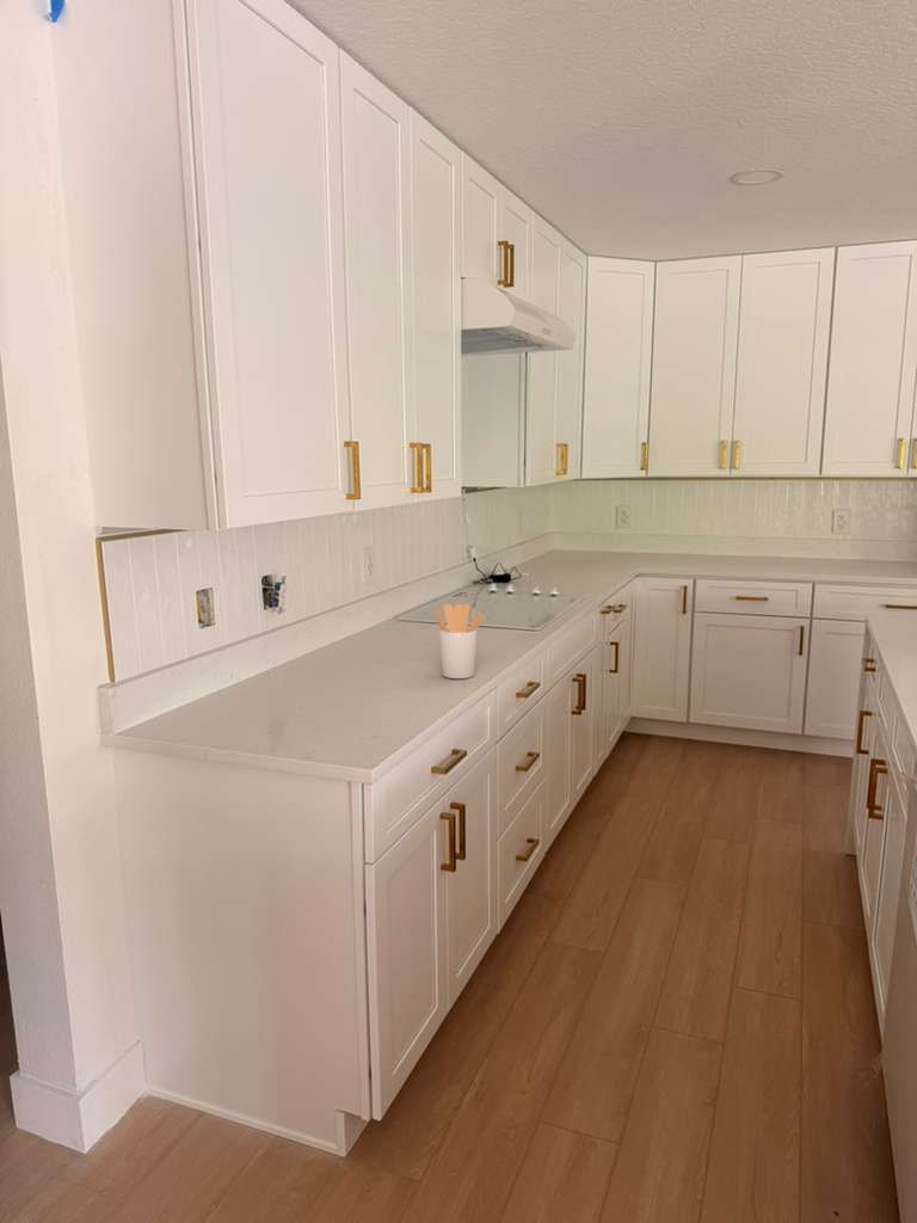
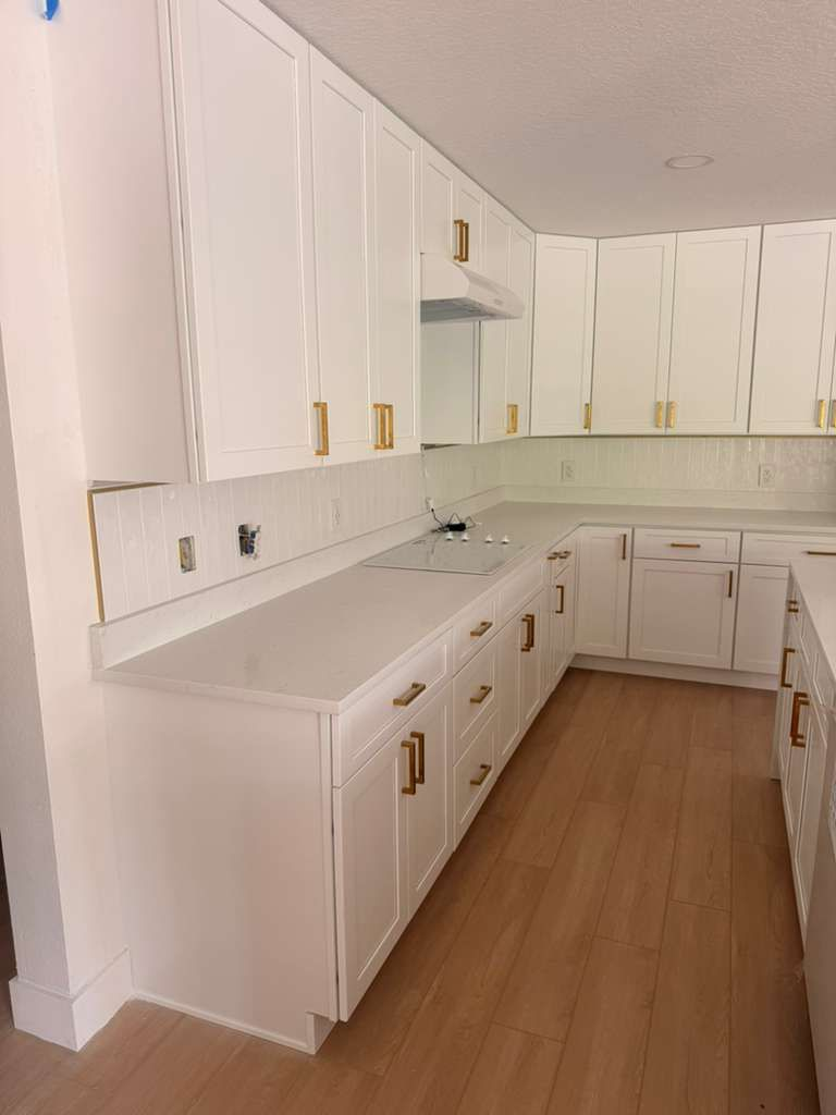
- utensil holder (457, 638)
